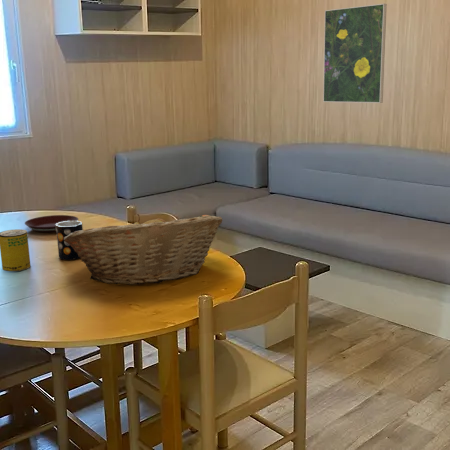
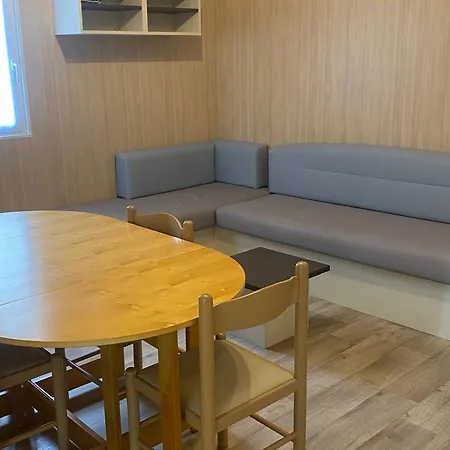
- beverage can (14, 250)
- mug (67, 235)
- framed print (353, 55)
- plate (52, 224)
- fruit basket (145, 241)
